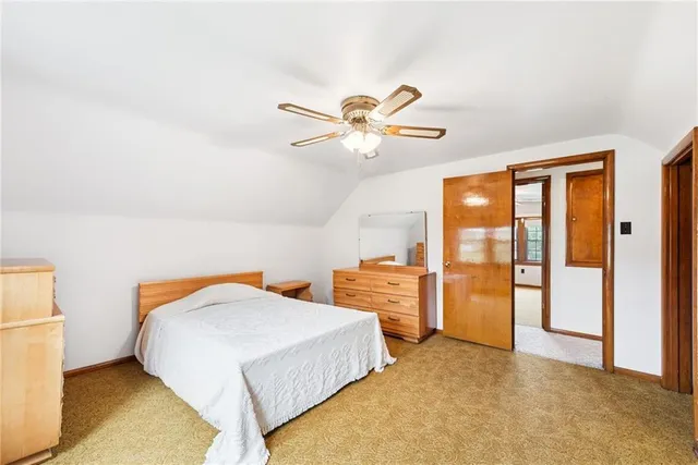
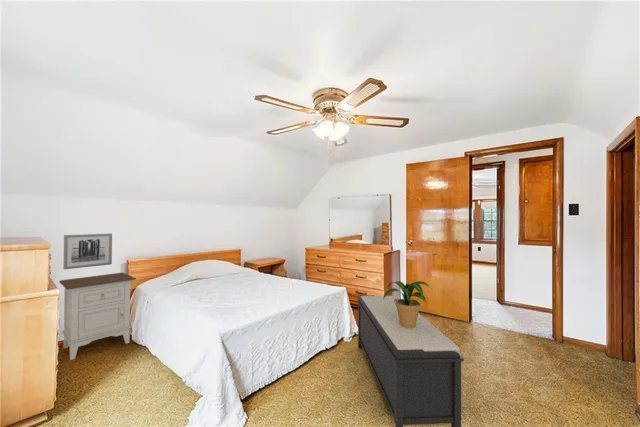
+ bench (396, 347)
+ wall art (88, 250)
+ potted plant (408, 303)
+ nightstand (98, 312)
